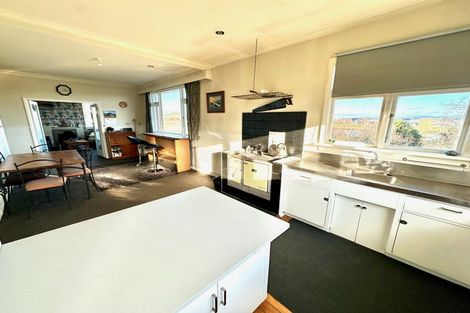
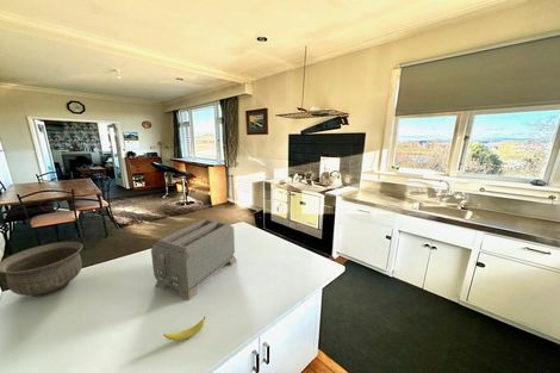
+ toaster (195, 254)
+ bowl (46, 271)
+ banana (185, 330)
